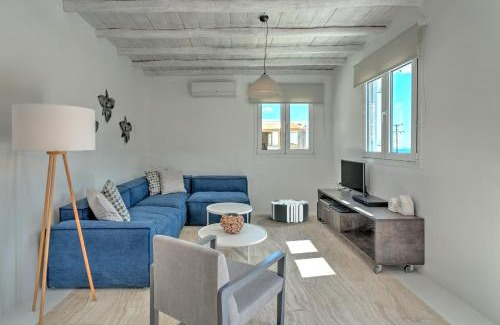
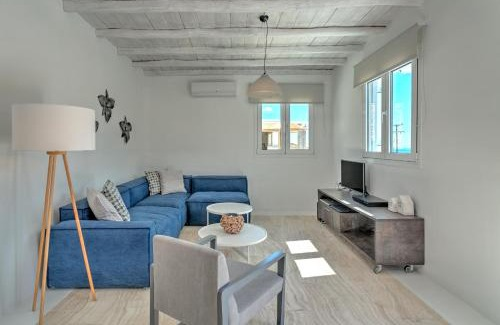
- pouf (289, 210)
